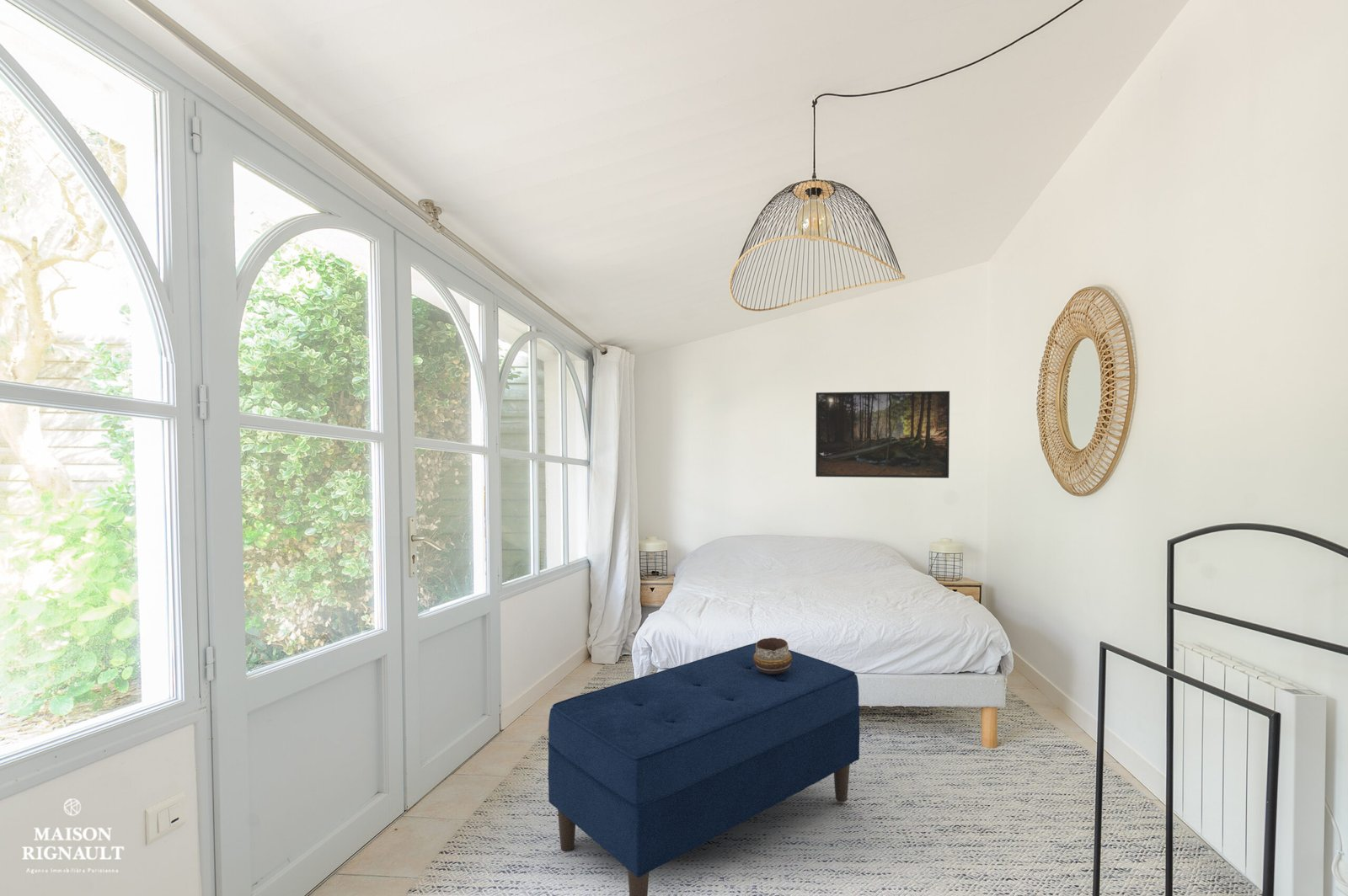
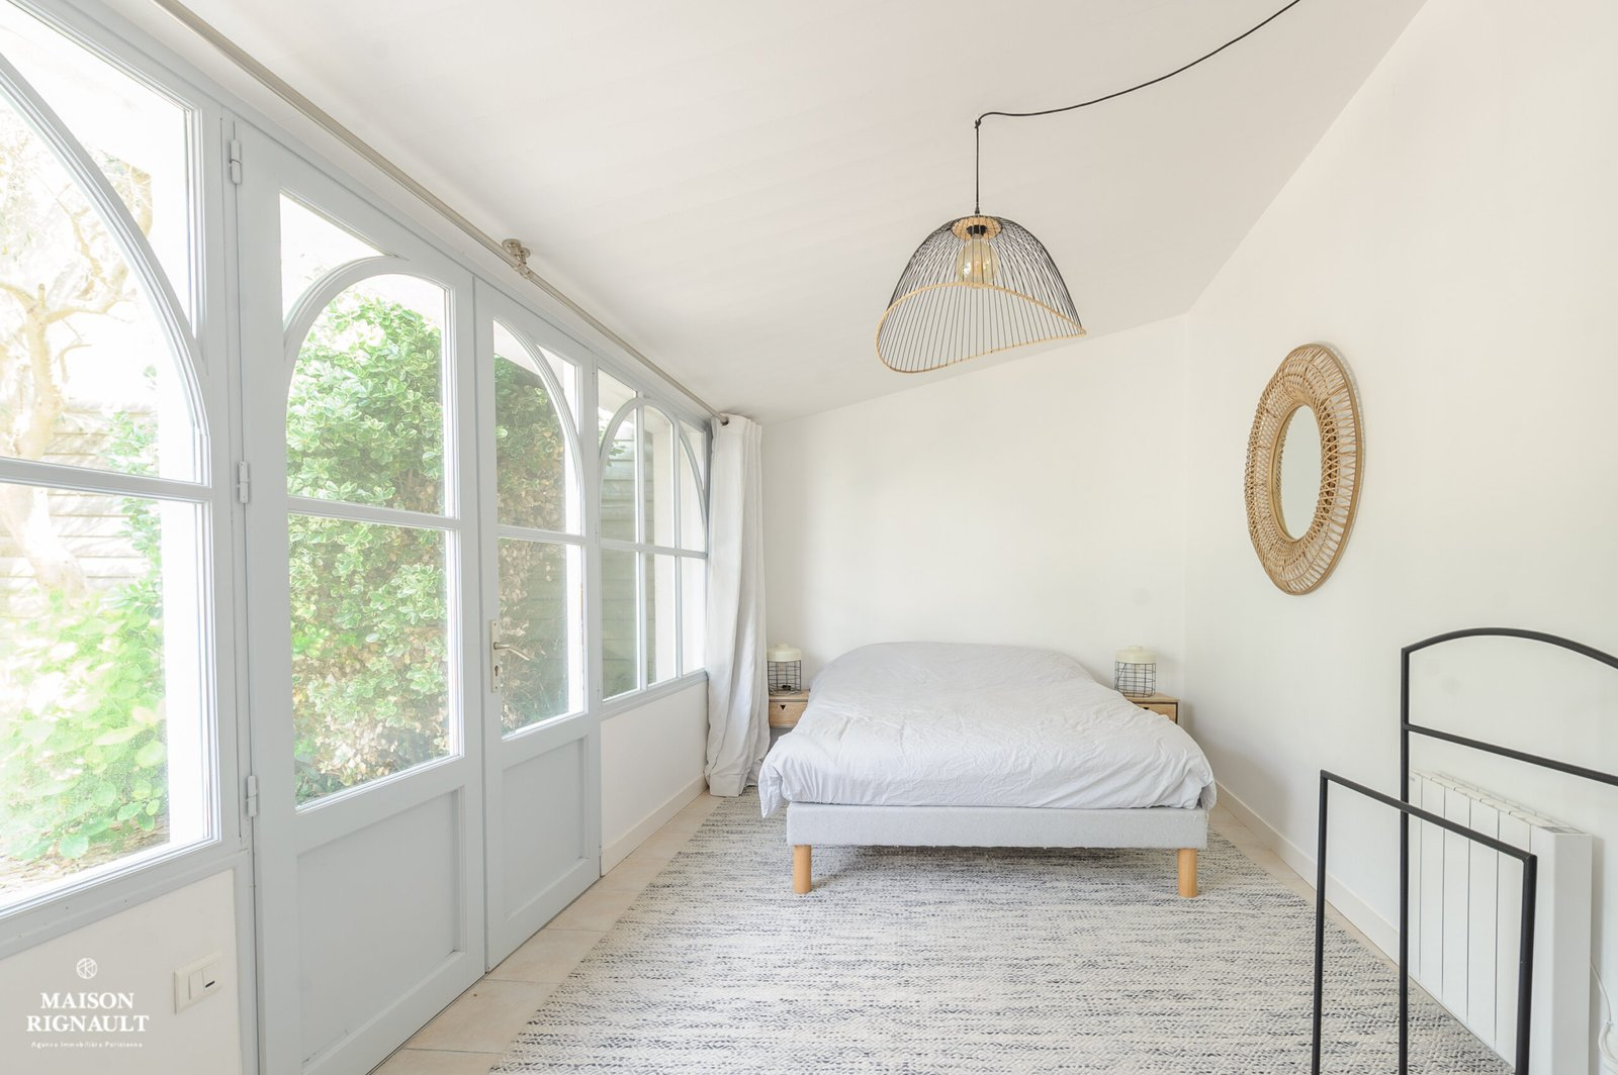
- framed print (881, 435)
- bench (713, 755)
- decorative bowl (773, 656)
